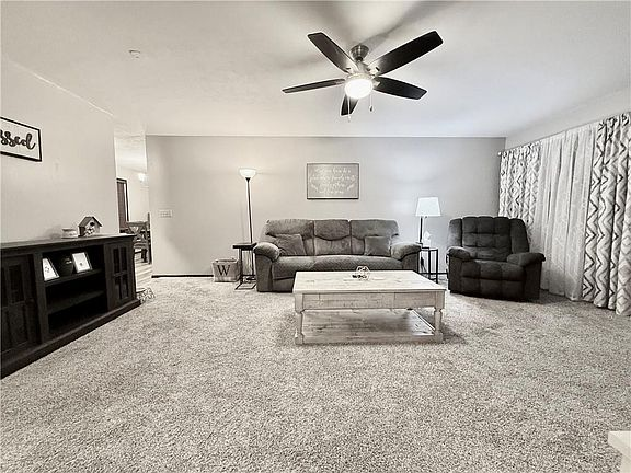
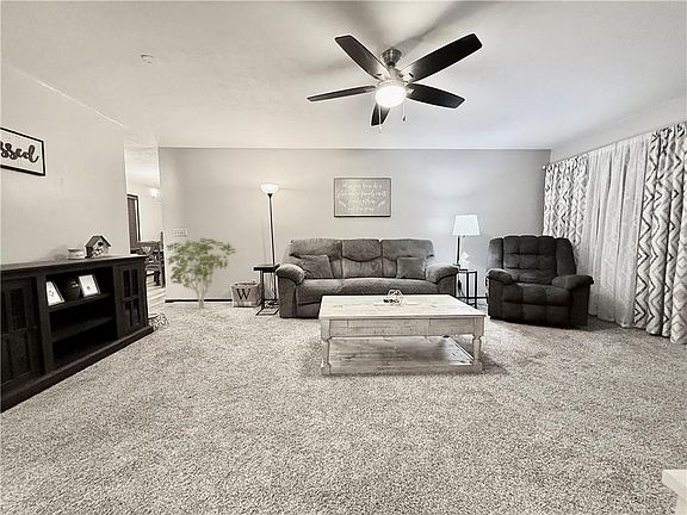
+ shrub (200, 273)
